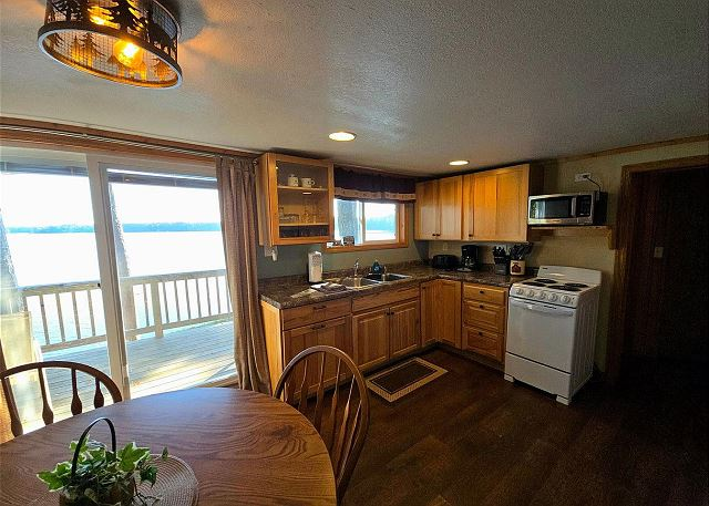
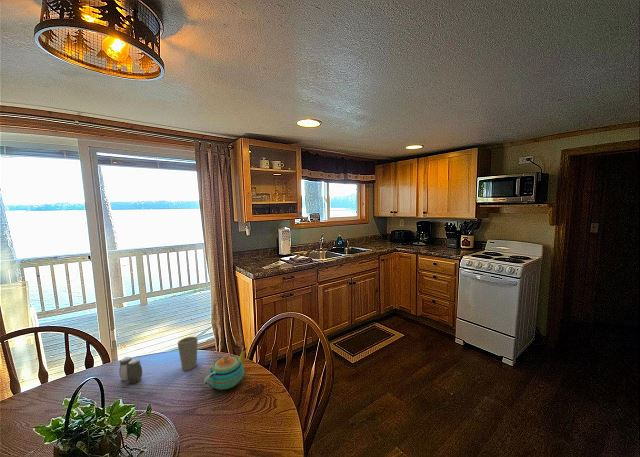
+ cup (188, 352)
+ salt and pepper shaker (130, 369)
+ teapot (227, 368)
